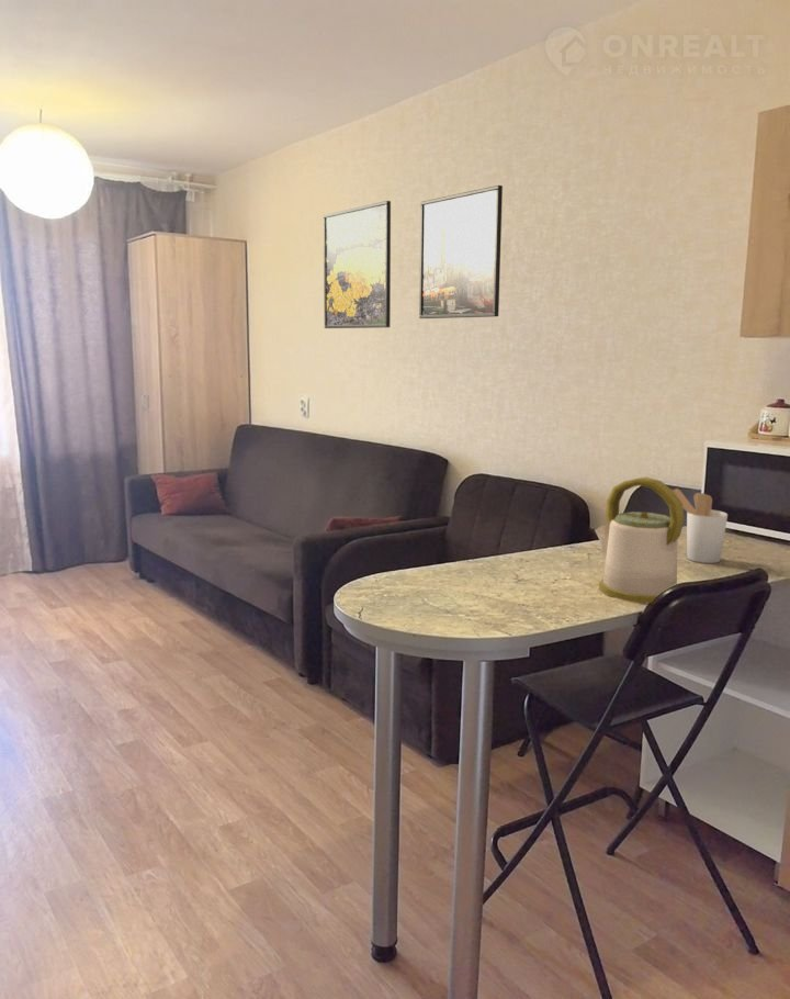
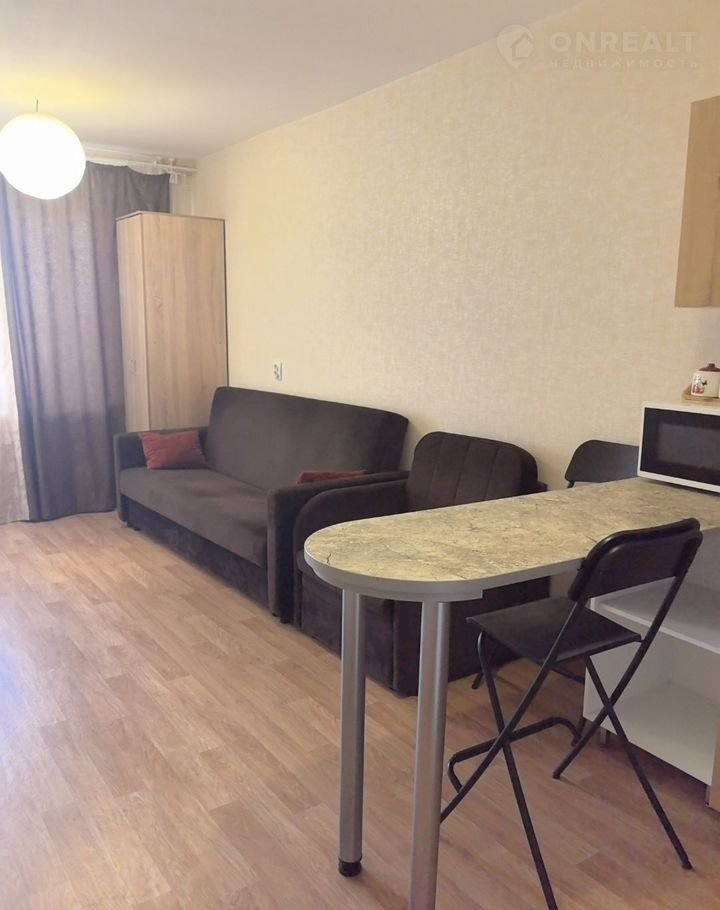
- utensil holder (695, 524)
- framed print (458, 256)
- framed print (354, 269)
- kettle (636, 534)
